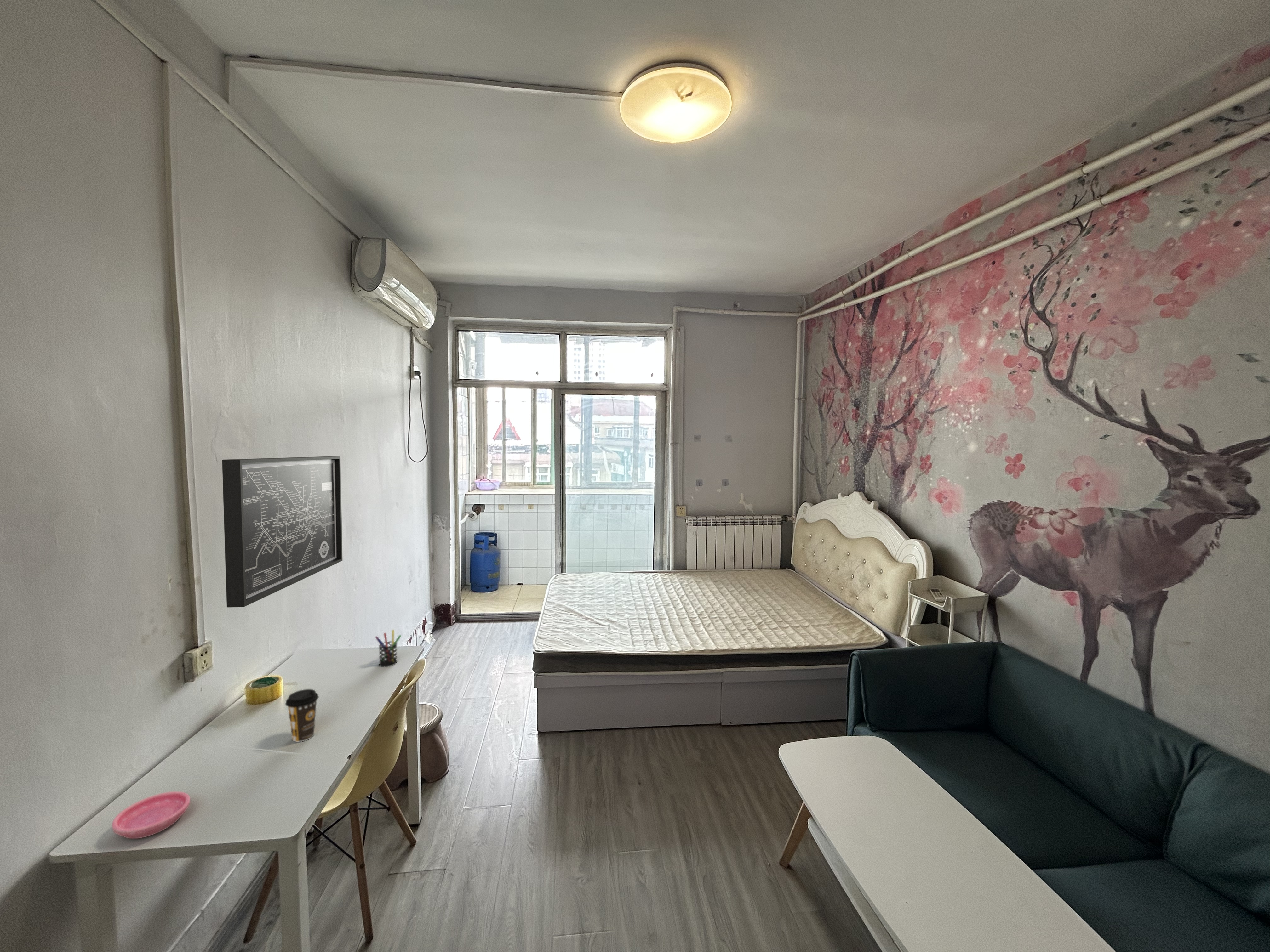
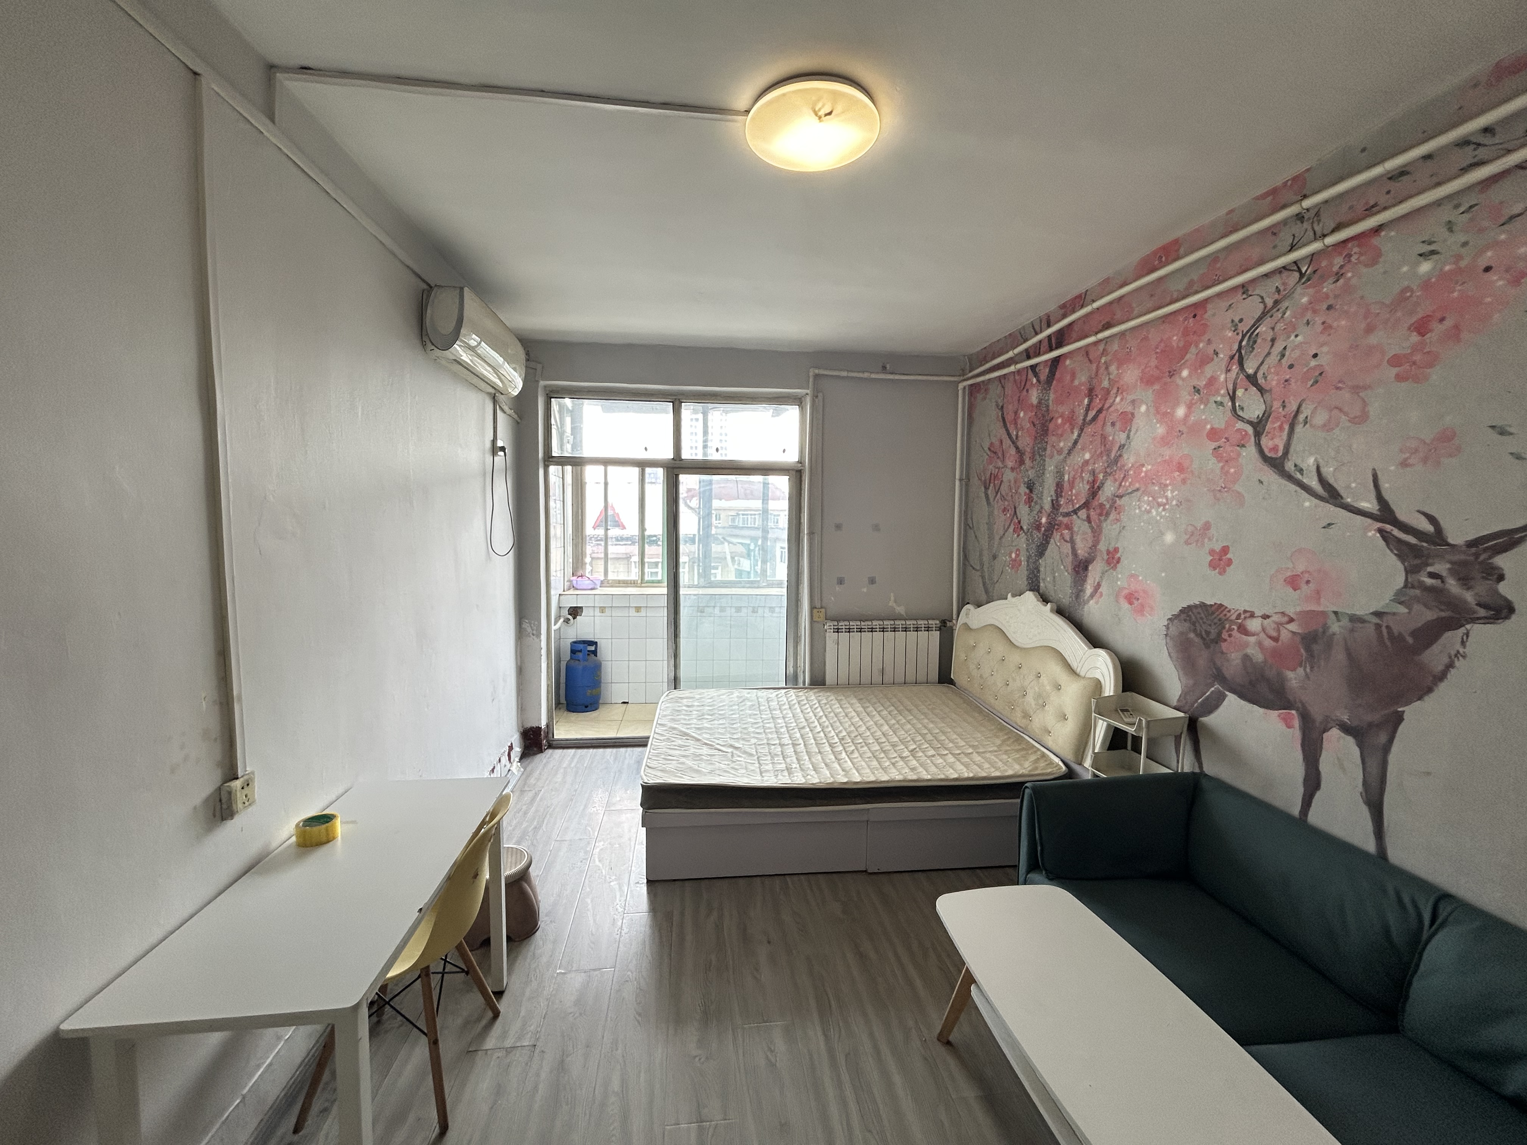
- wall art (293, 519)
- saucer (152, 816)
- coffee cup (302, 716)
- pen holder (390, 647)
